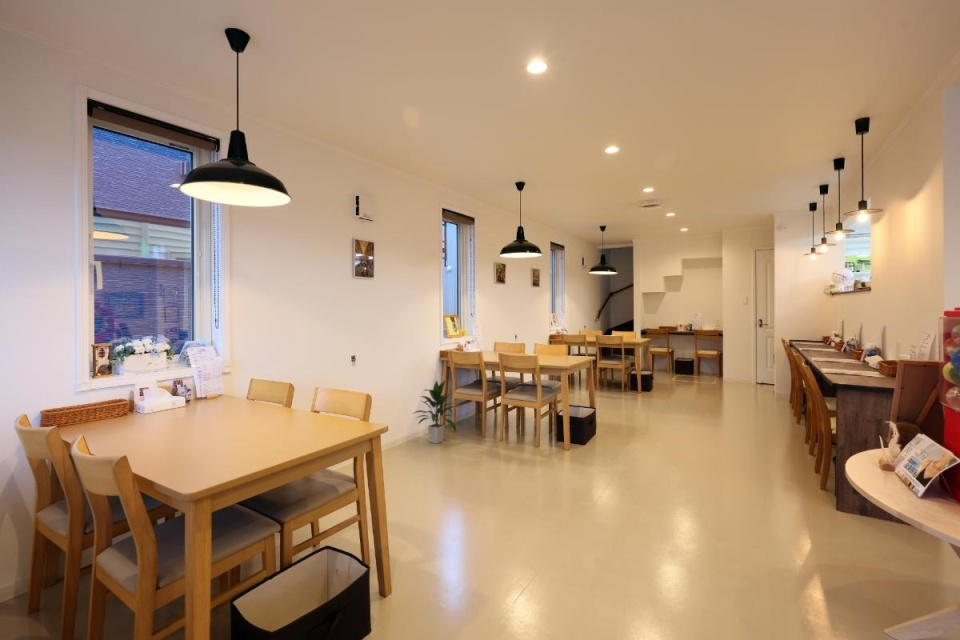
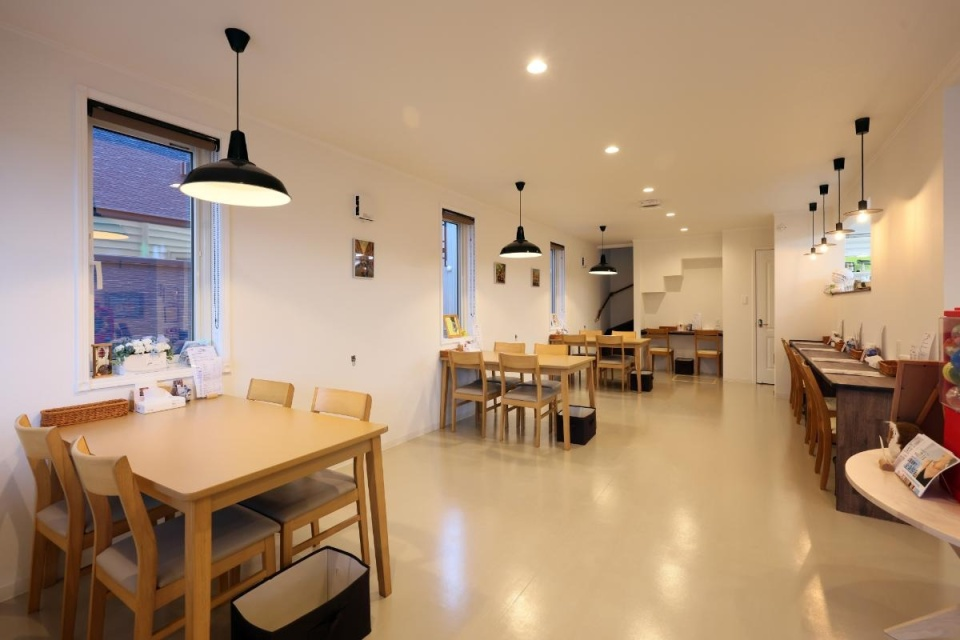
- indoor plant (437, 411)
